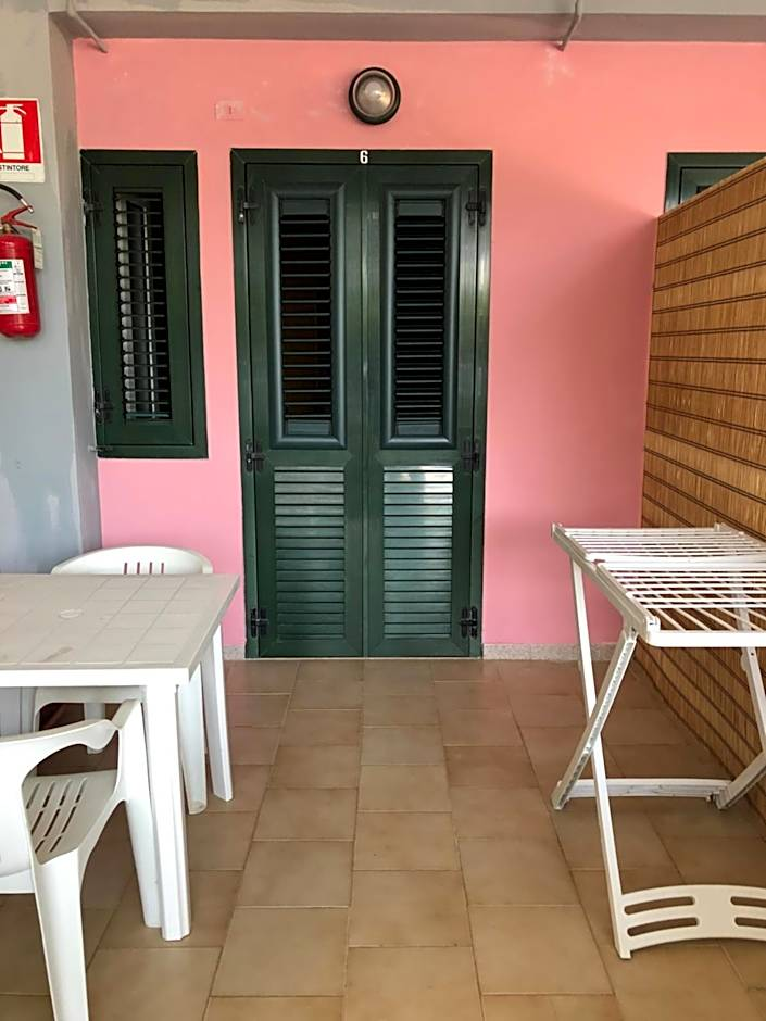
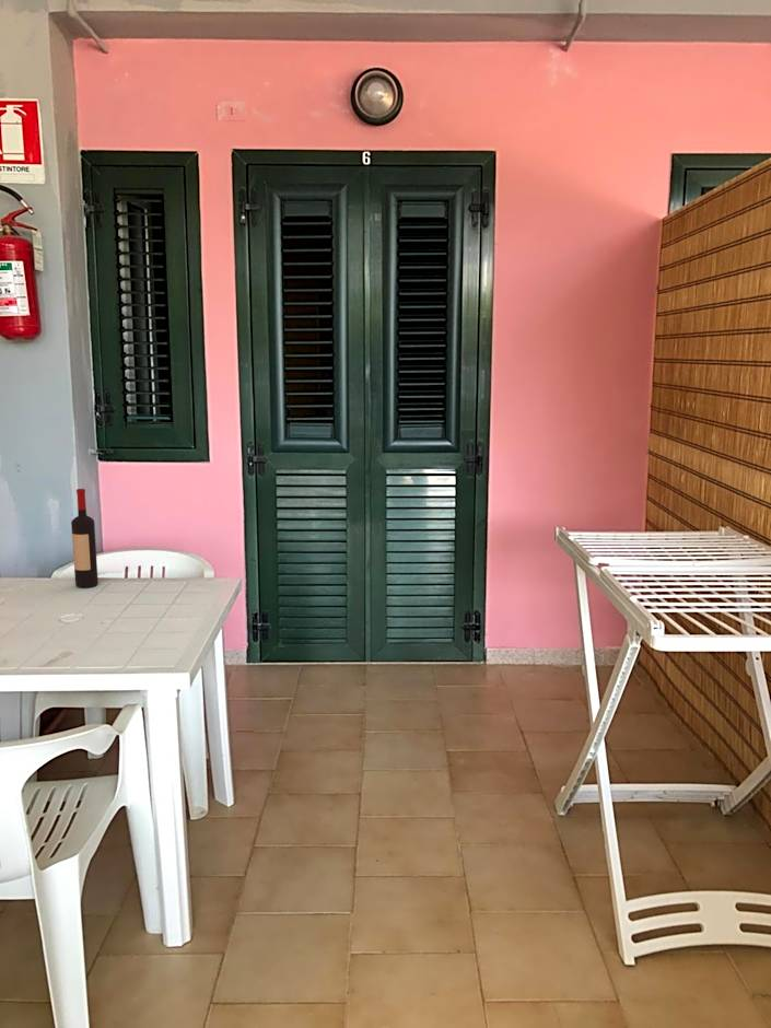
+ wine bottle (83, 537)
